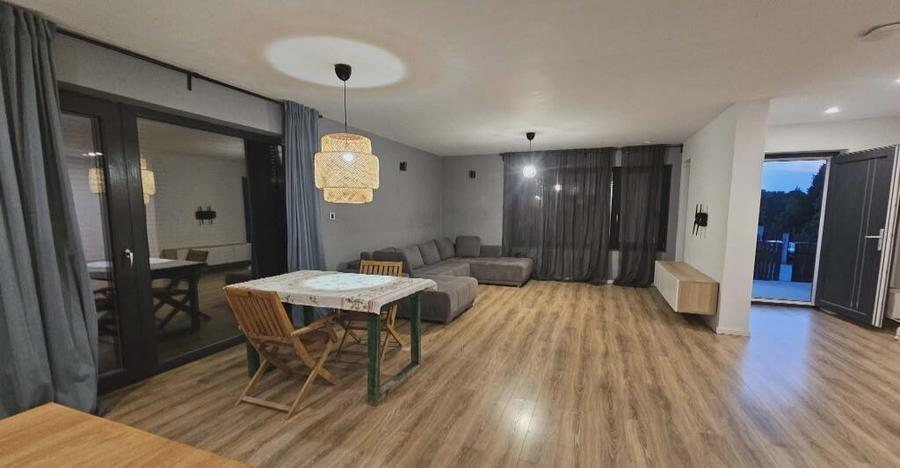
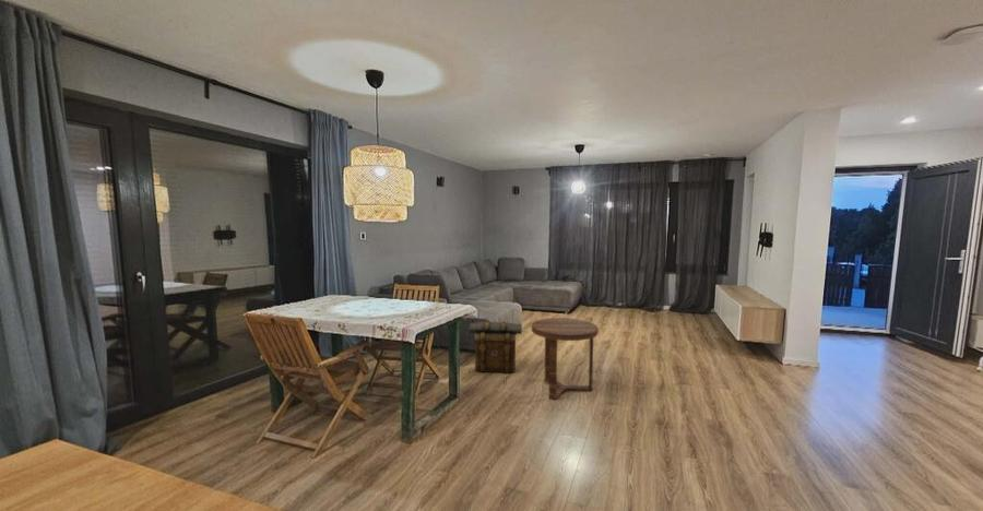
+ backpack (495, 345)
+ side table (556, 357)
